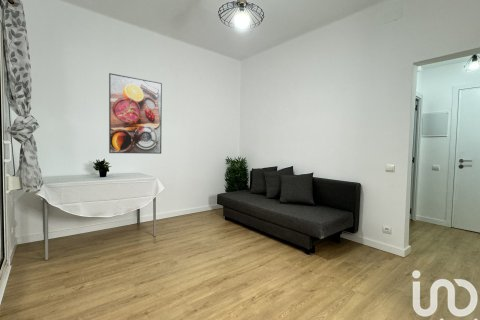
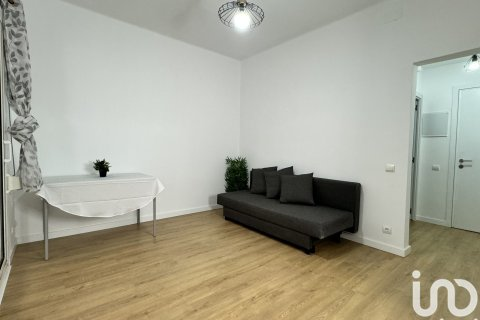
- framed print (137, 116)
